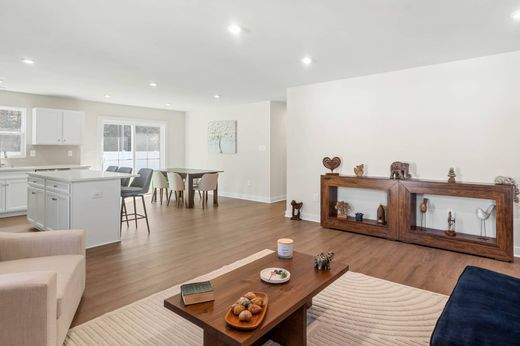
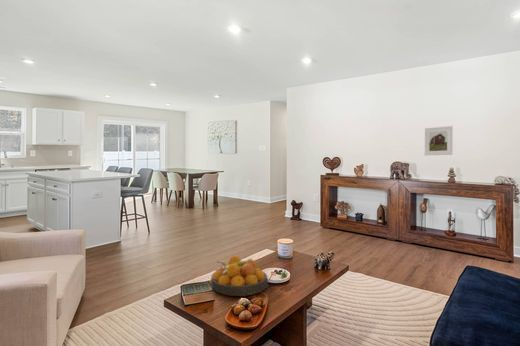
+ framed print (438, 141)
+ fruit bowl (239, 272)
